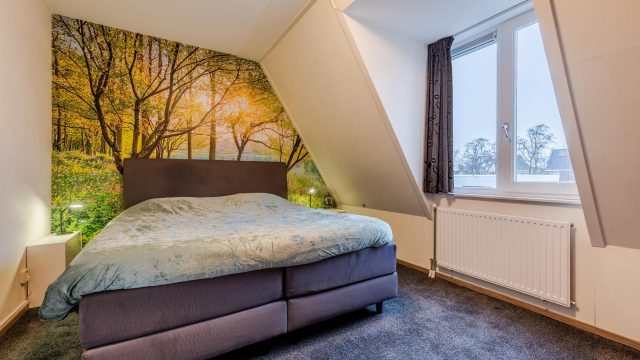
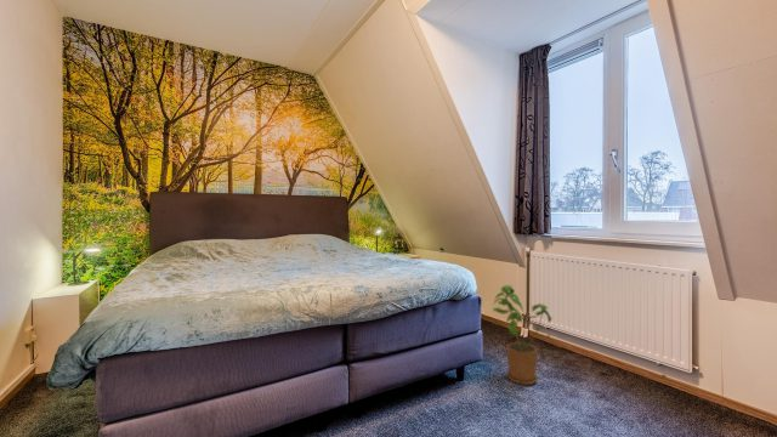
+ house plant (516, 331)
